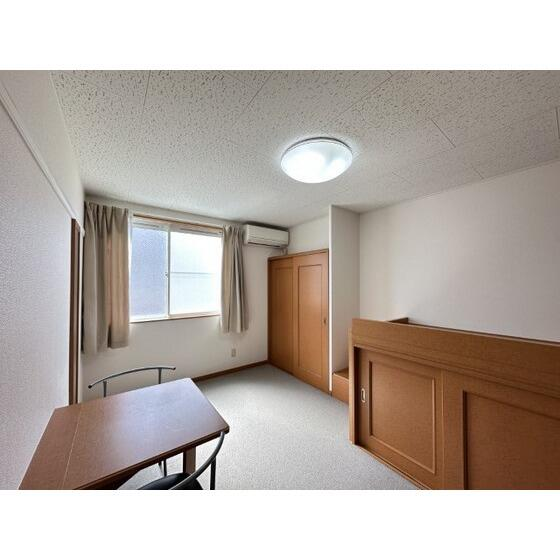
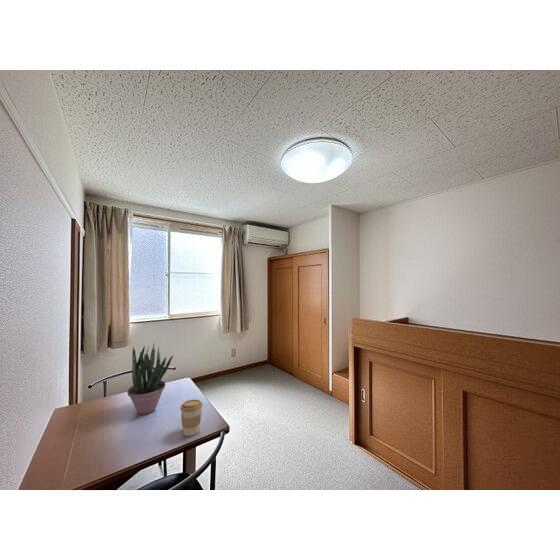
+ potted plant (149, 376)
+ coffee cup (191, 416)
